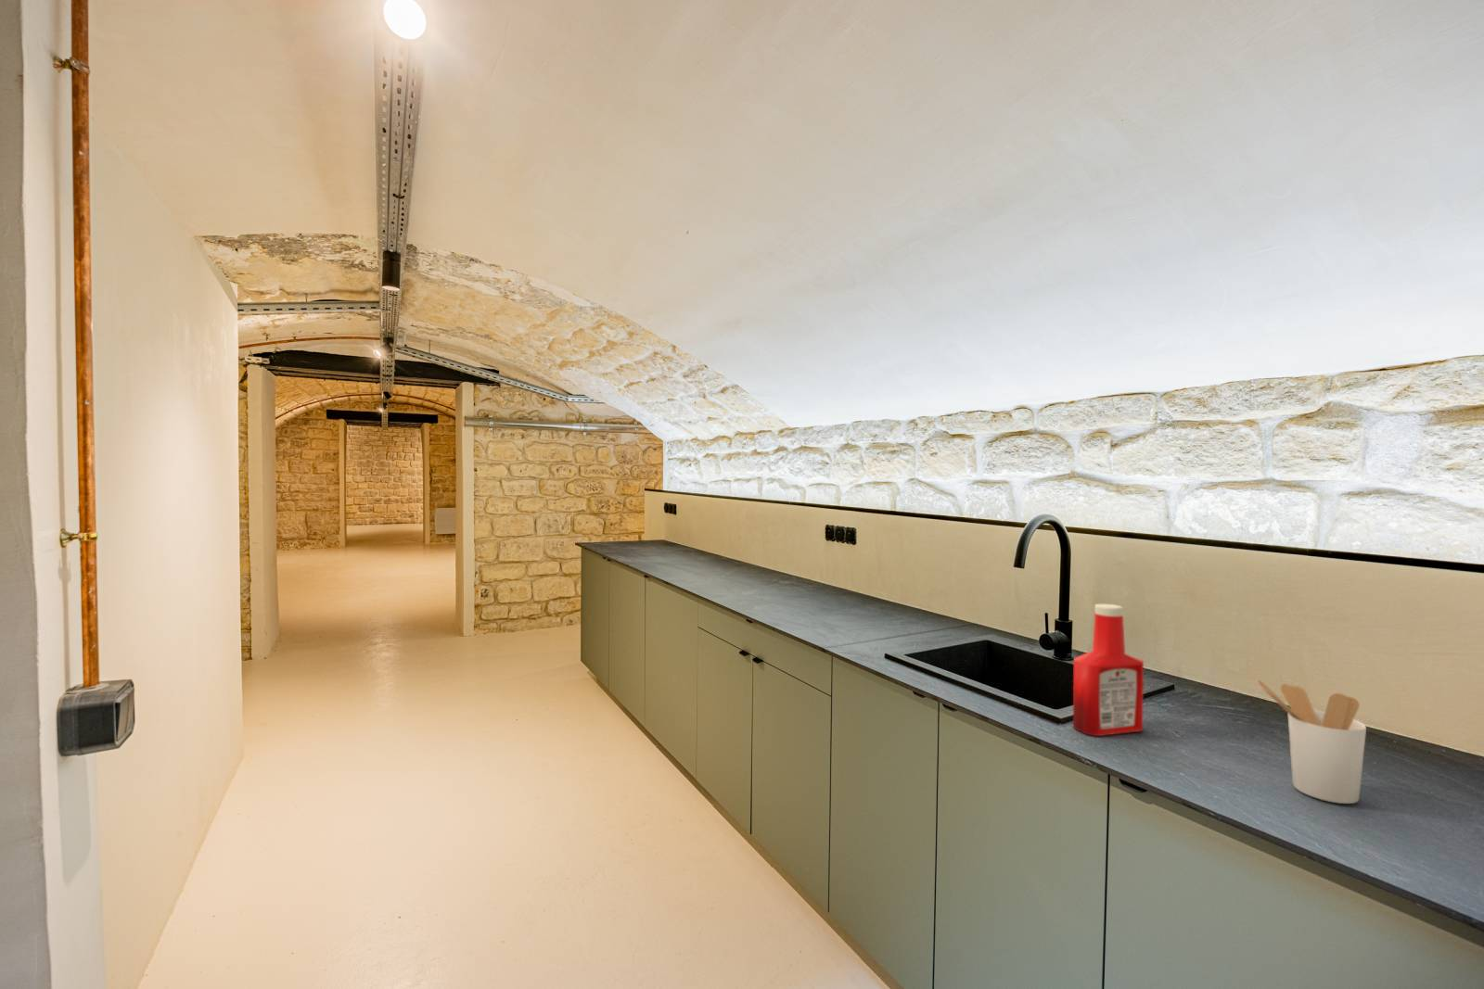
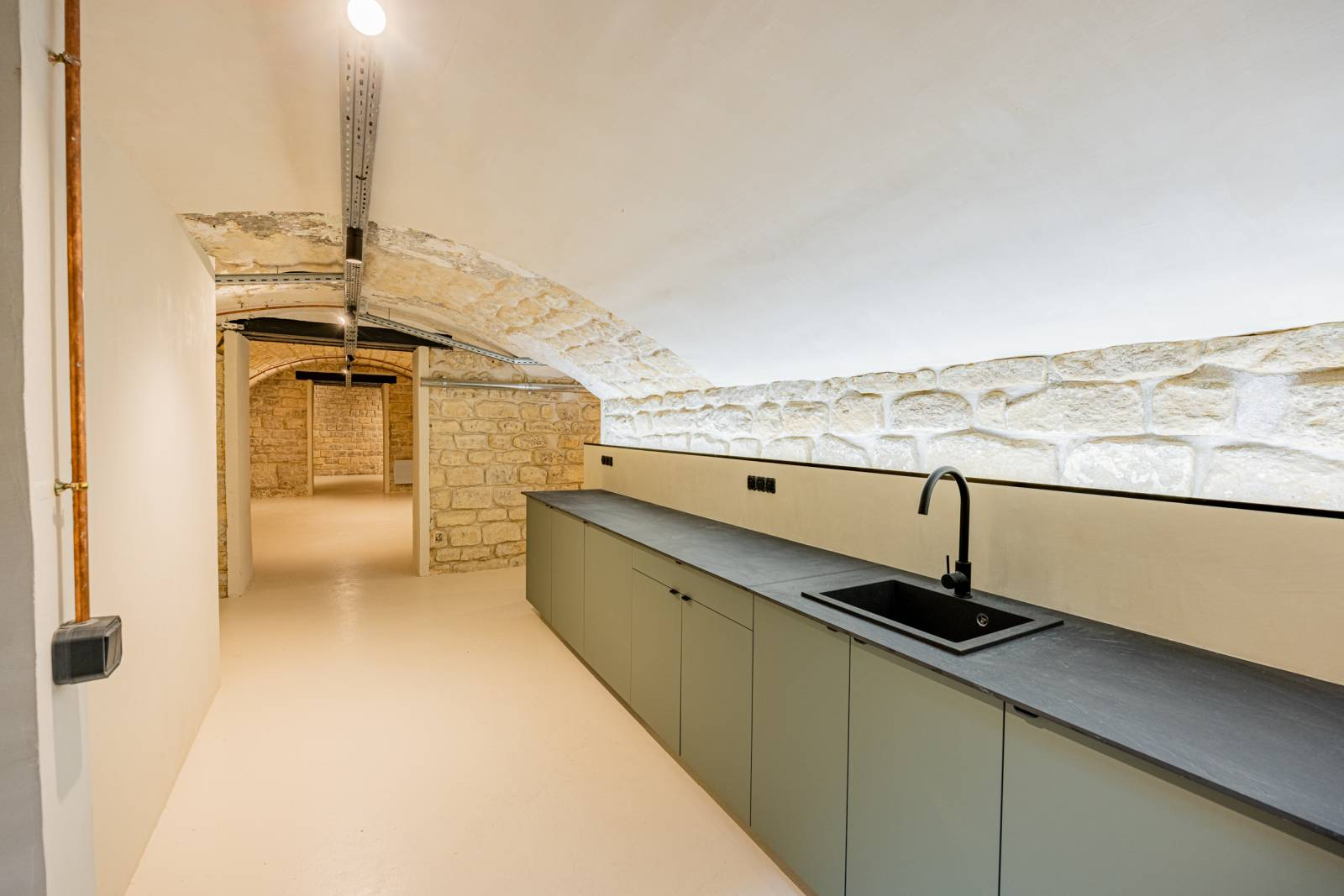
- utensil holder (1307, 736)
- soap bottle (1109, 667)
